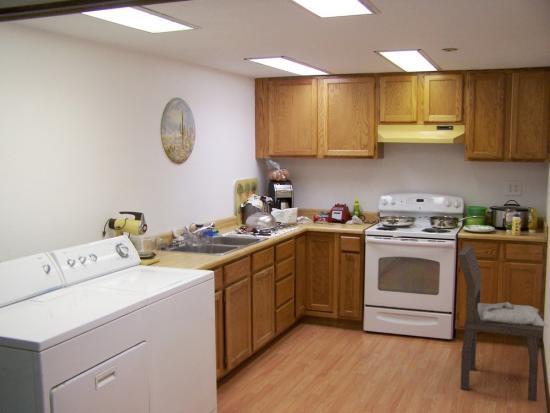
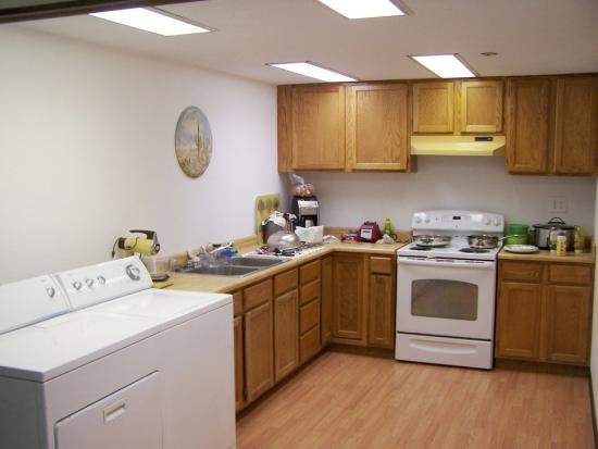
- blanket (511, 310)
- dining chair (500, 322)
